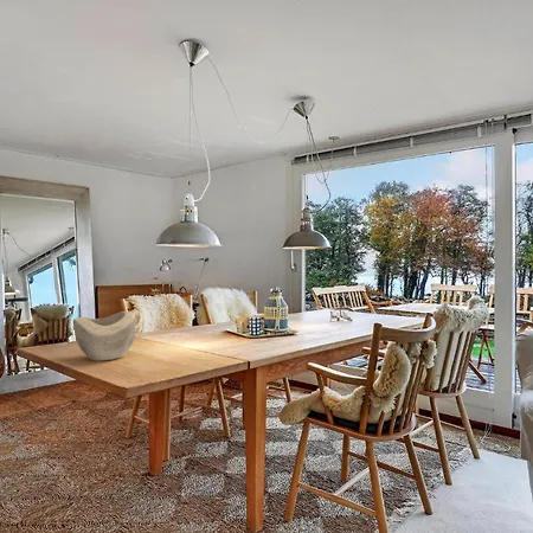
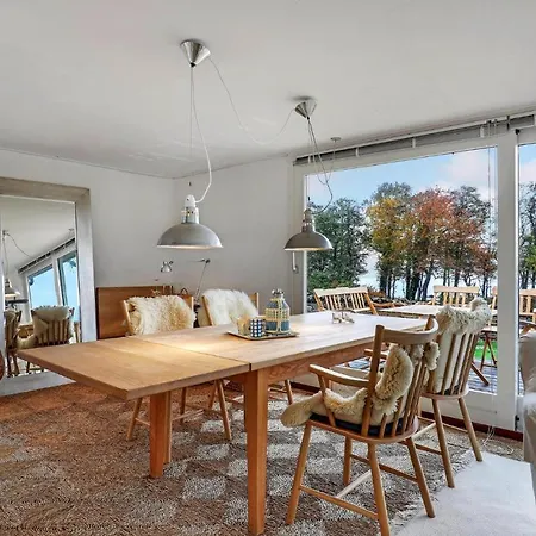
- decorative bowl (105, 335)
